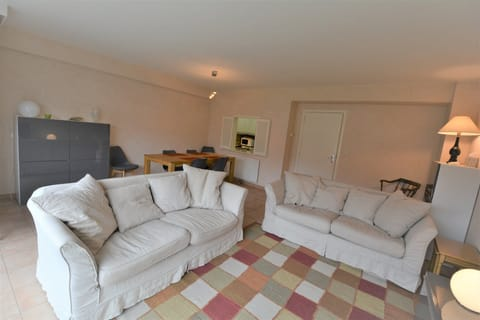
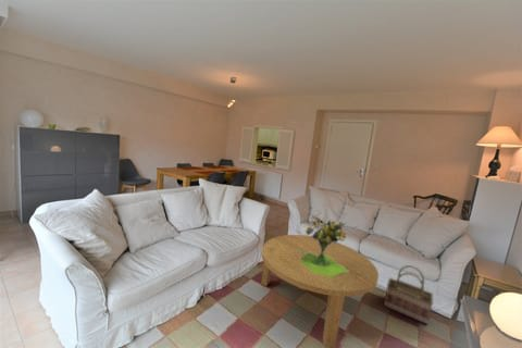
+ bouquet (321, 238)
+ coffee table (313, 278)
+ basket (409, 289)
